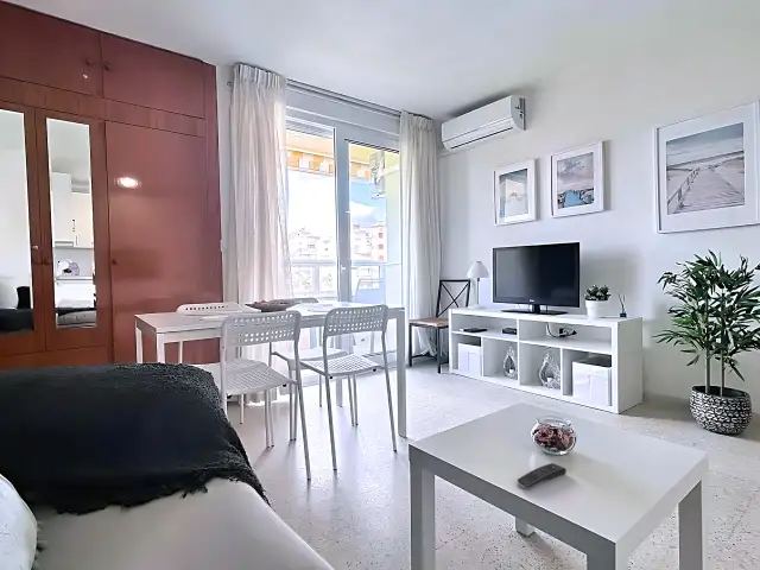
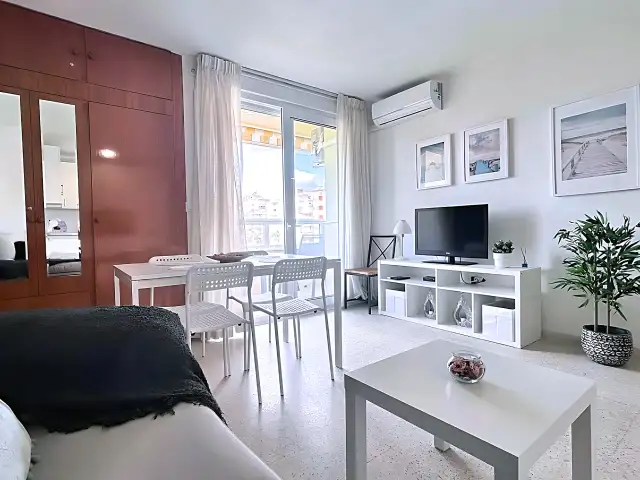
- remote control (540, 475)
